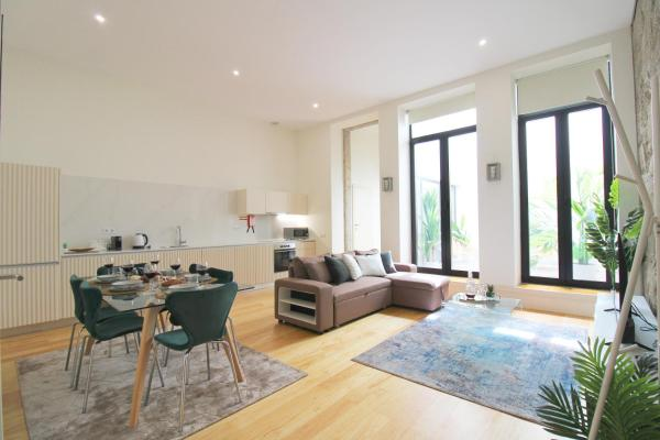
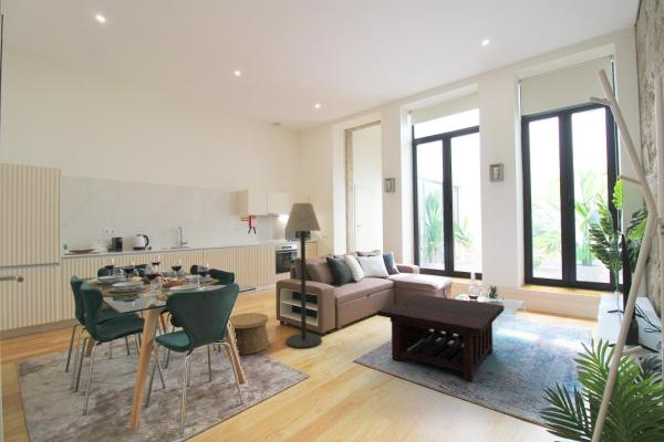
+ floor lamp (302, 272)
+ coffee table (443, 330)
+ basket (247, 332)
